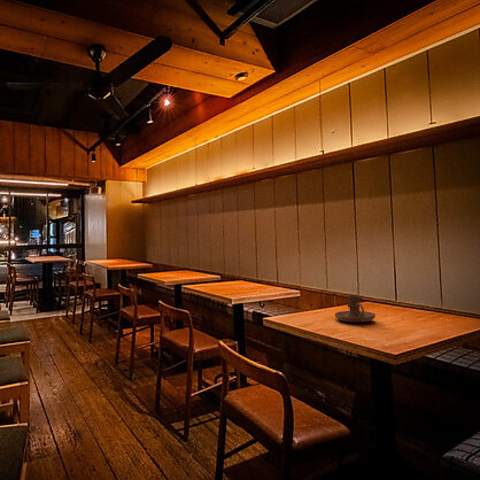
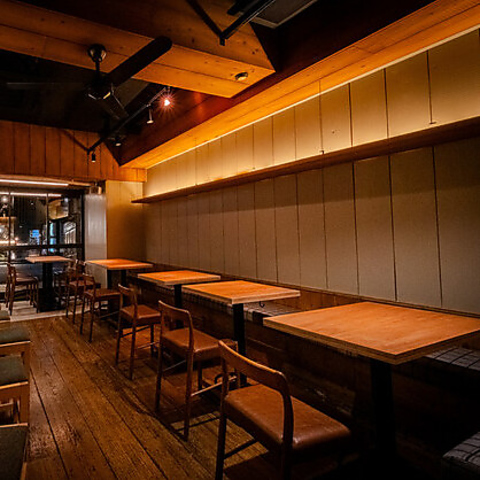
- candle holder (355, 308)
